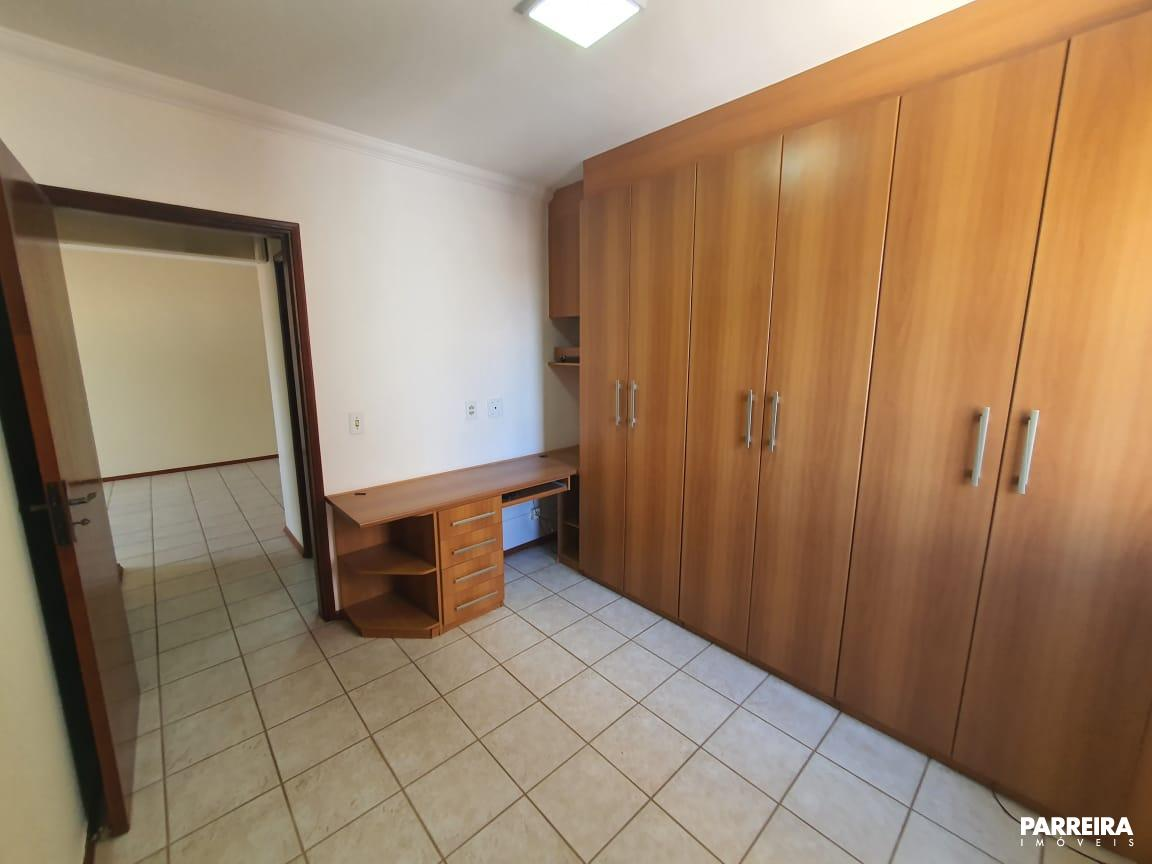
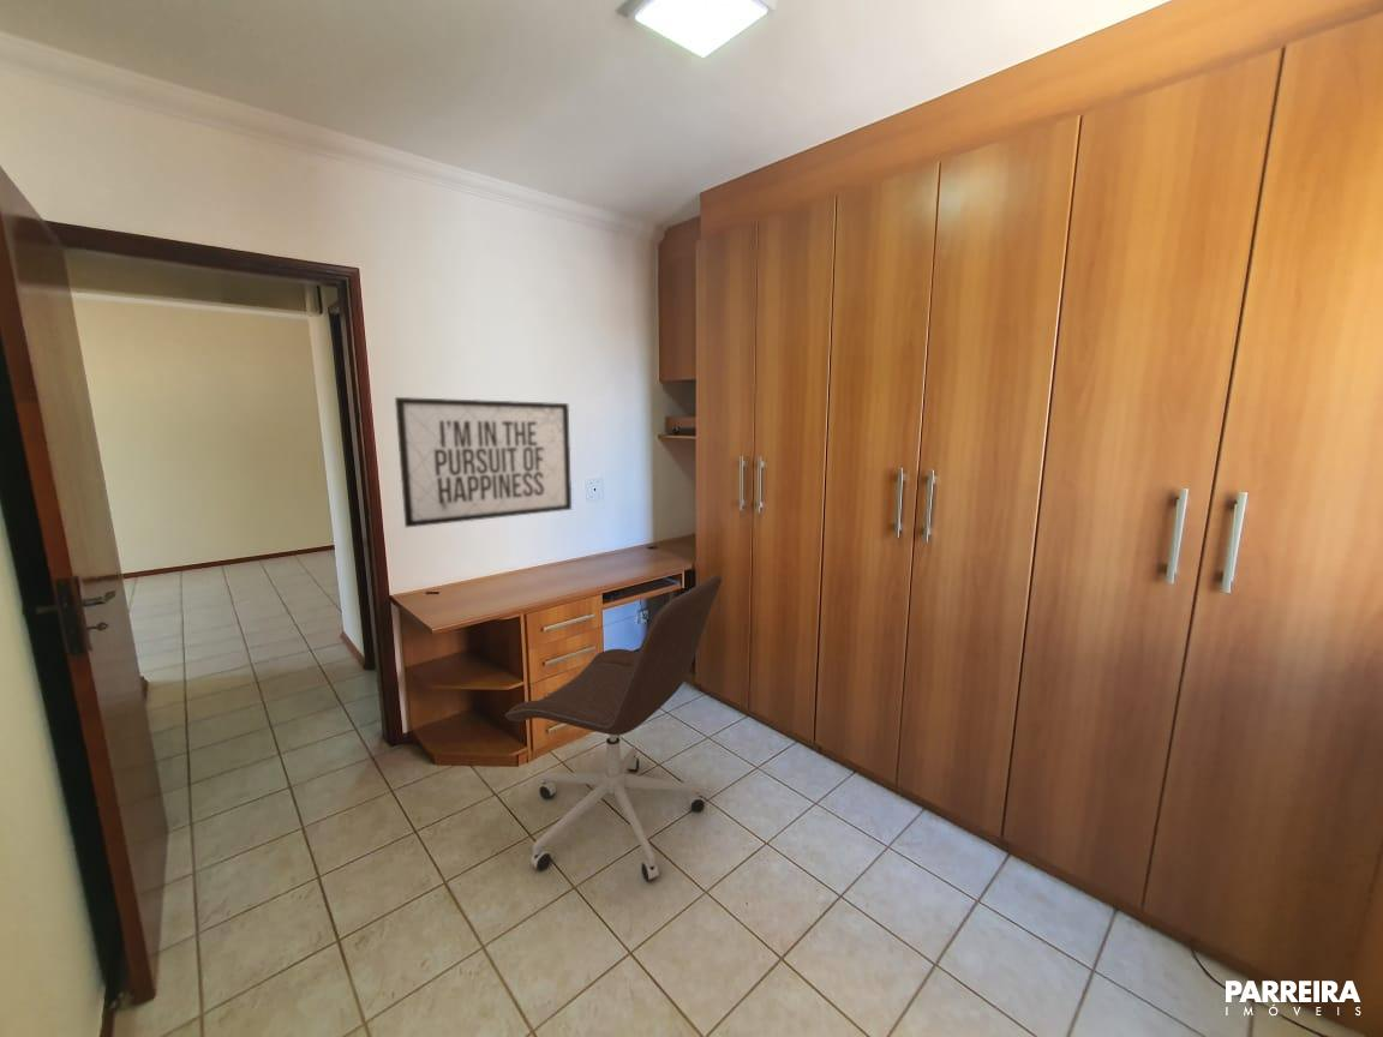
+ mirror (493, 460)
+ office chair (613, 701)
